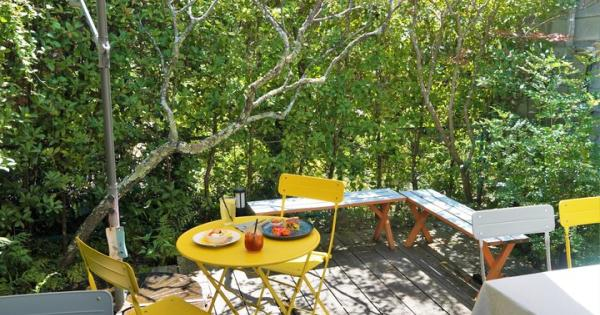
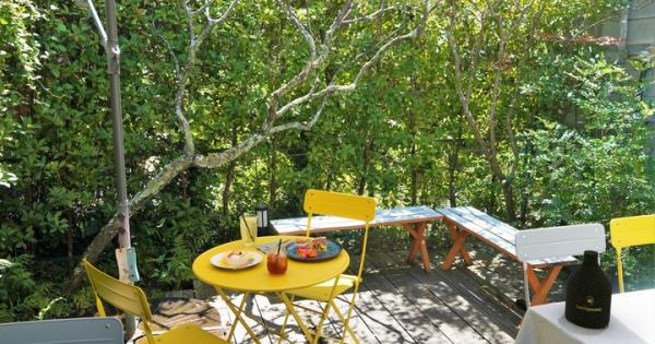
+ bottle (588, 286)
